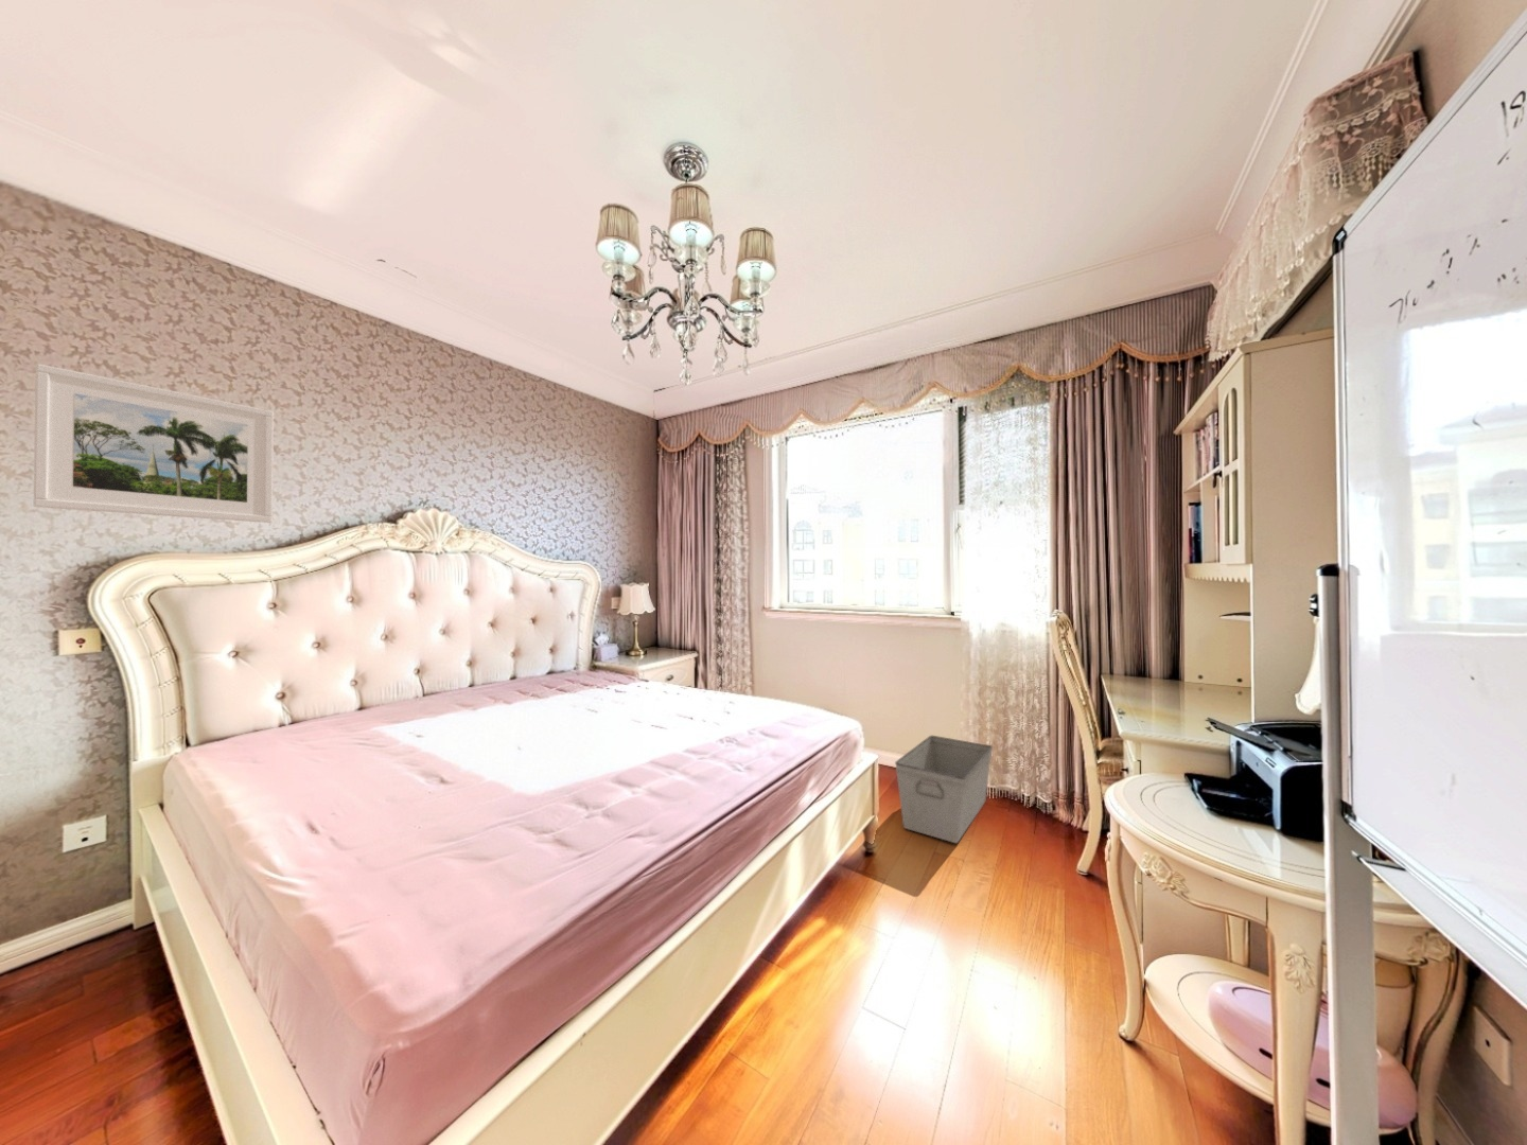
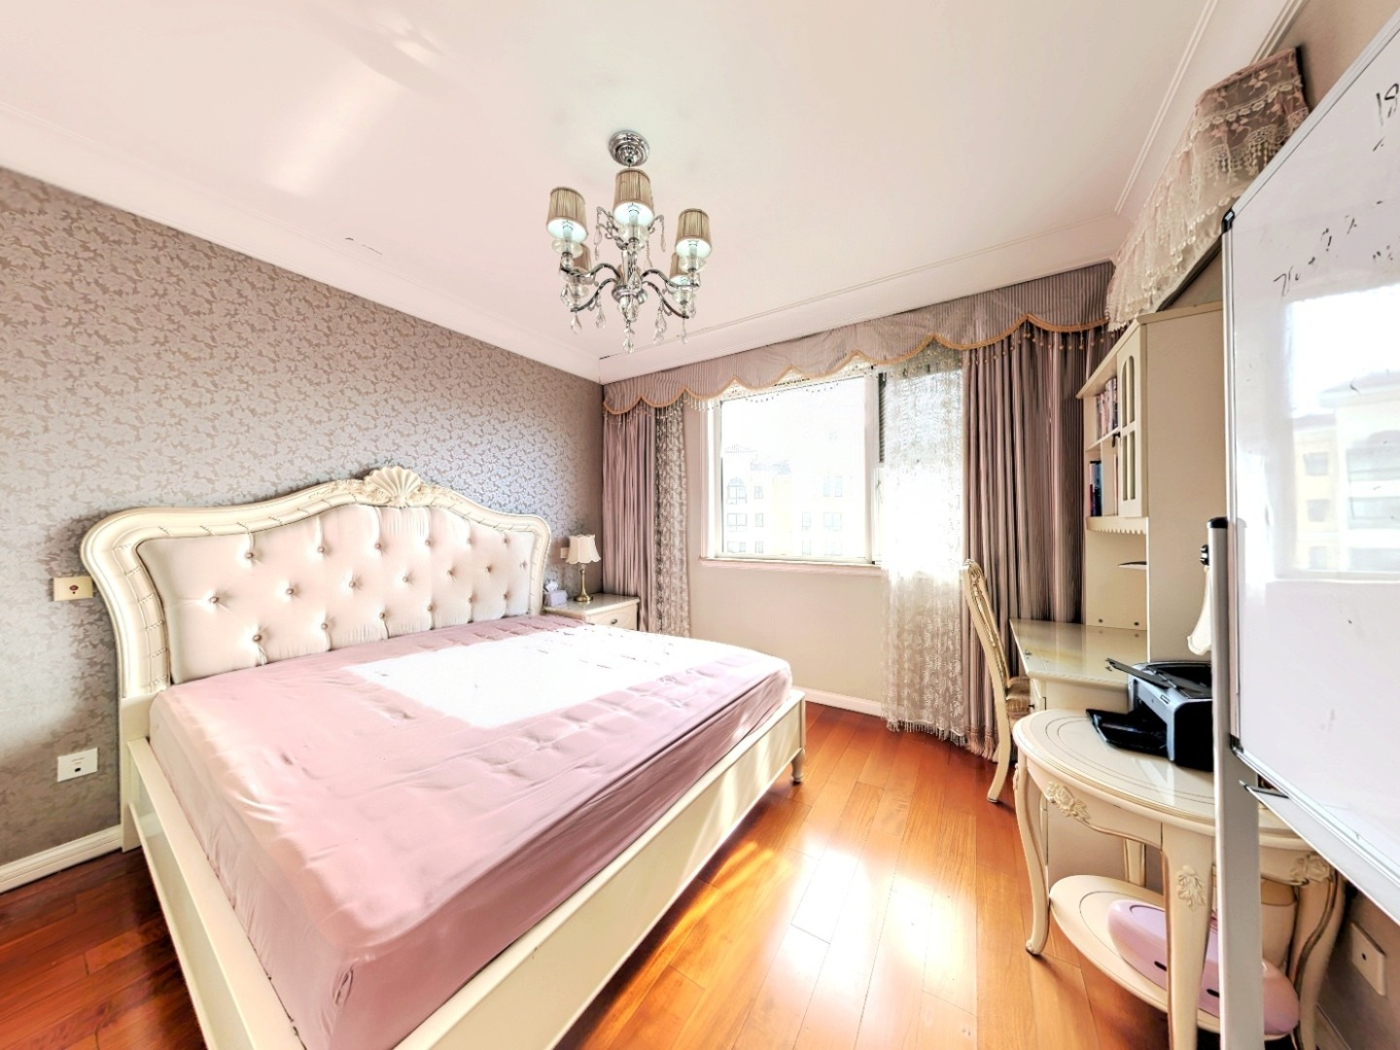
- storage bin (946, 783)
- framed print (167, 452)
